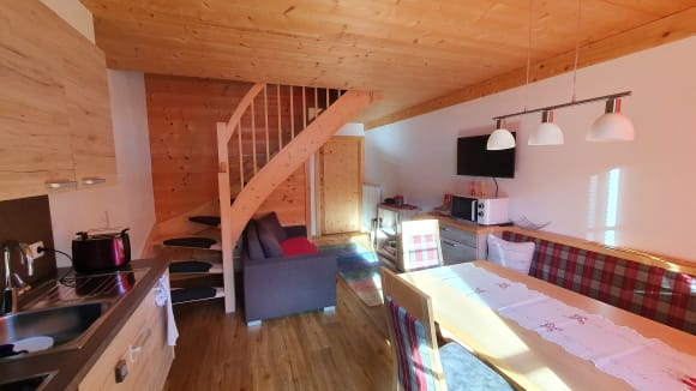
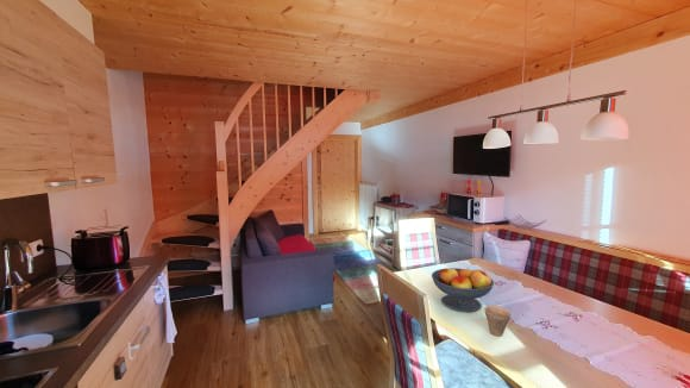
+ fruit bowl (460, 286)
+ cup (496, 321)
